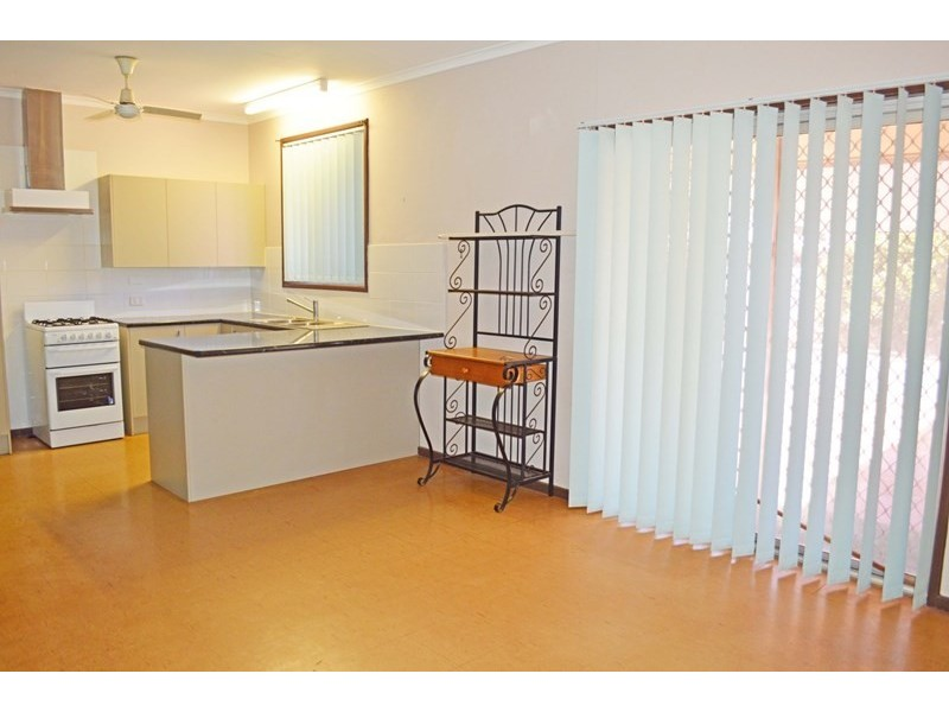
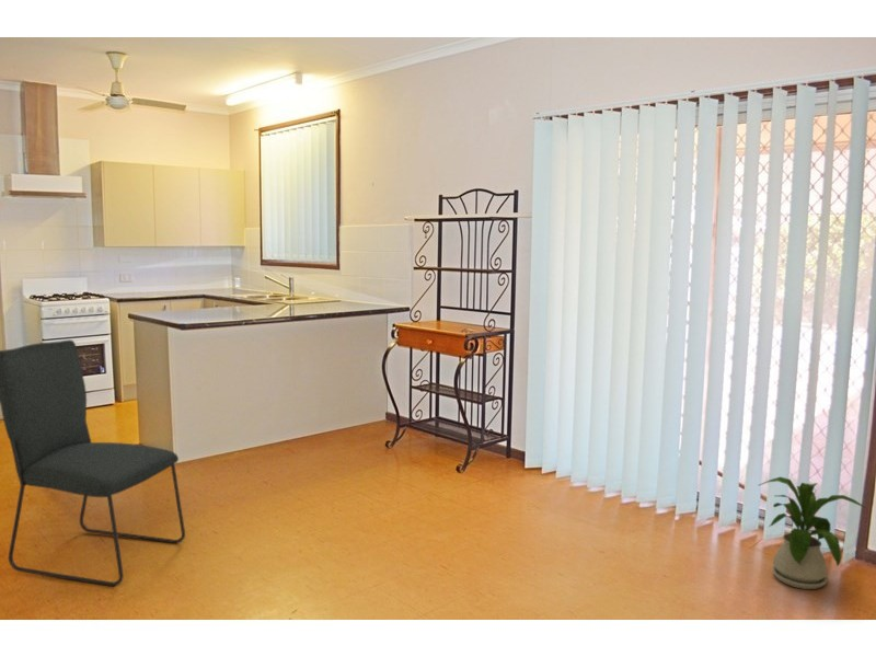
+ house plant (810, 523)
+ chair (89, 453)
